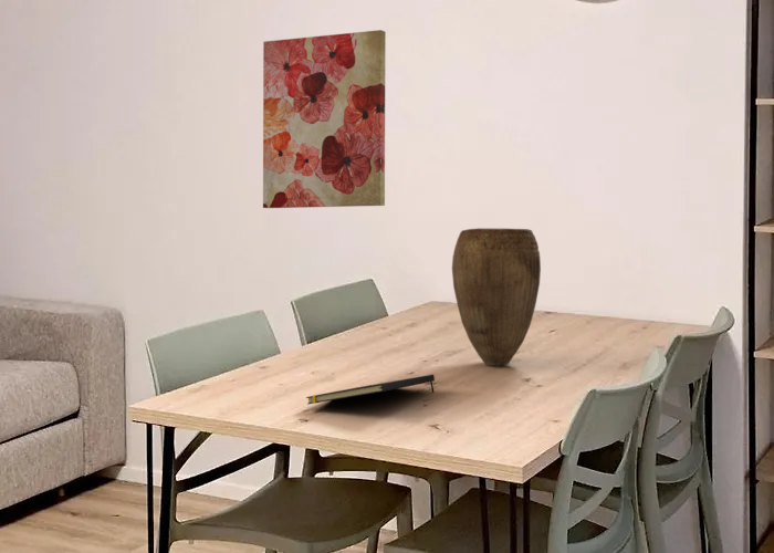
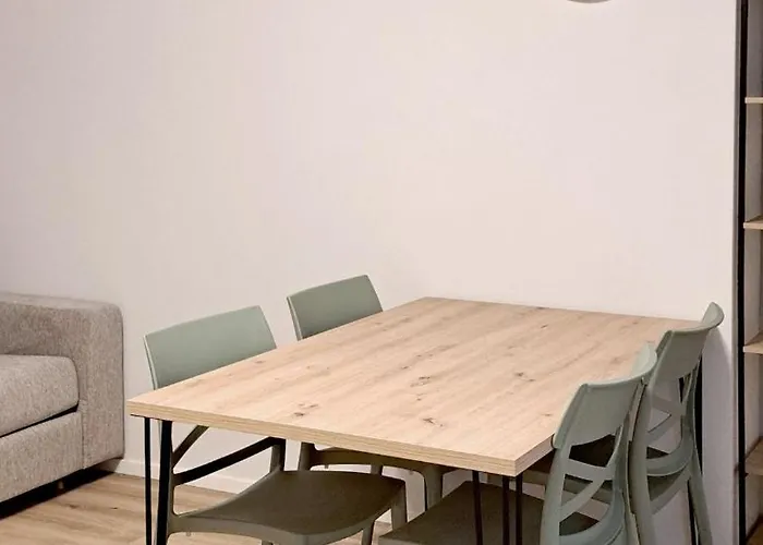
- wall art (322, 122)
- notepad (372, 388)
- vase (495, 296)
